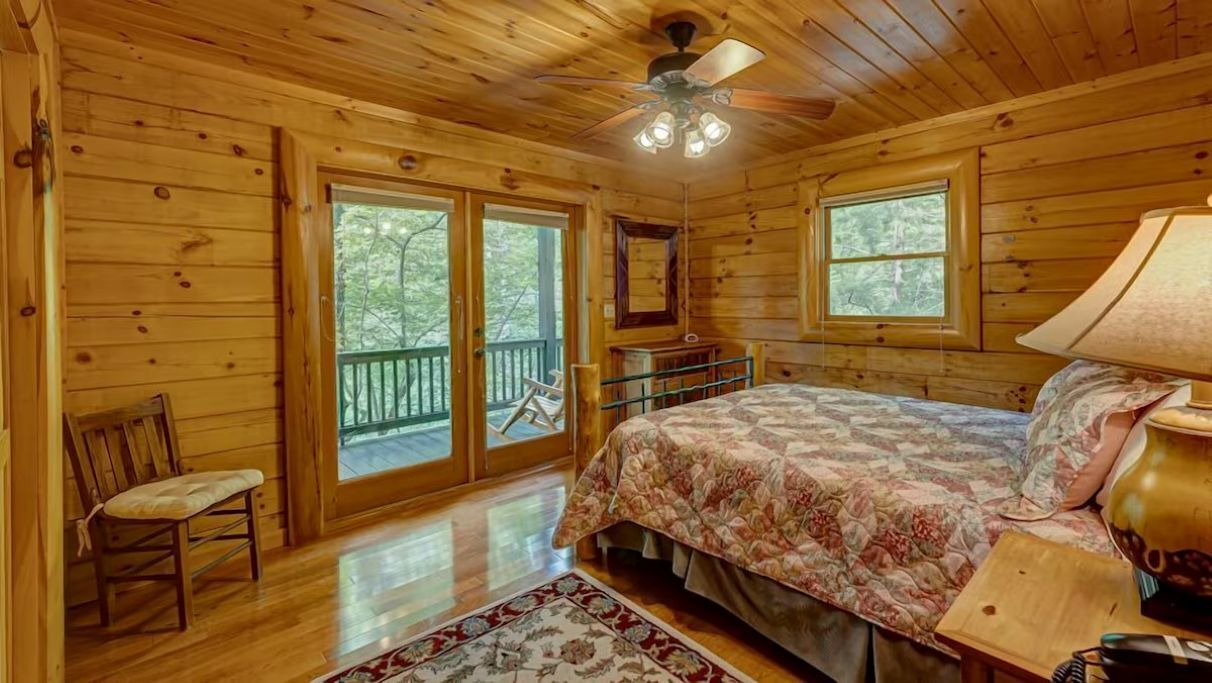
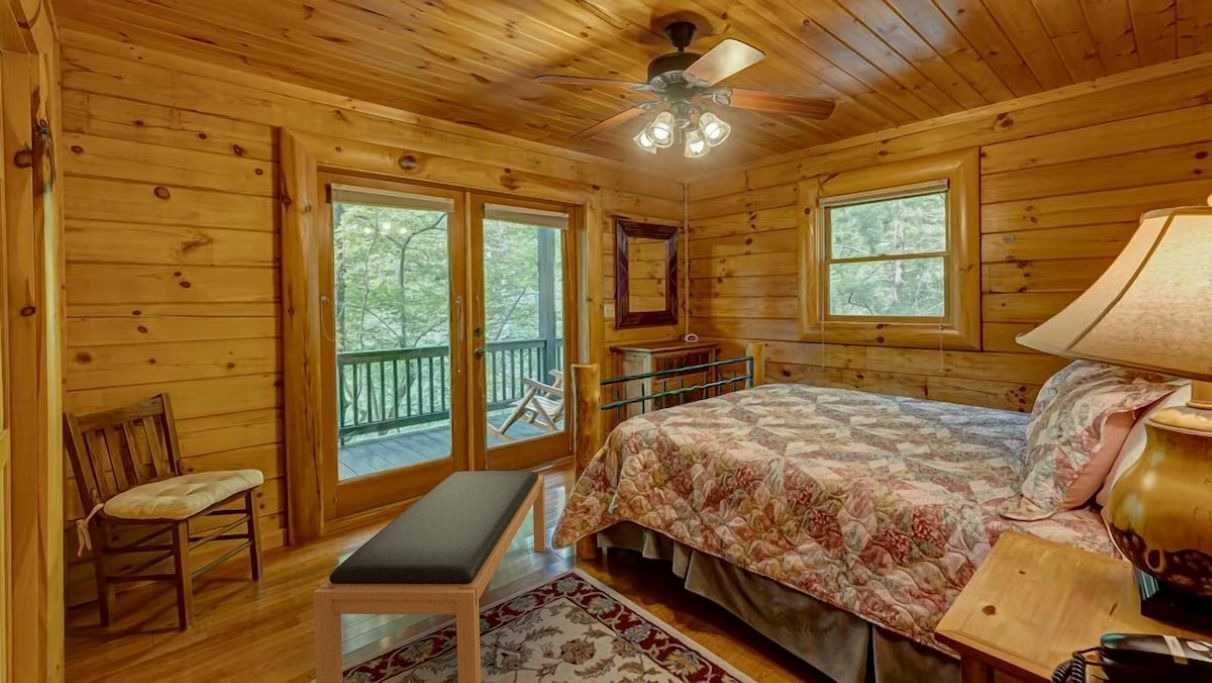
+ bench (462, 560)
